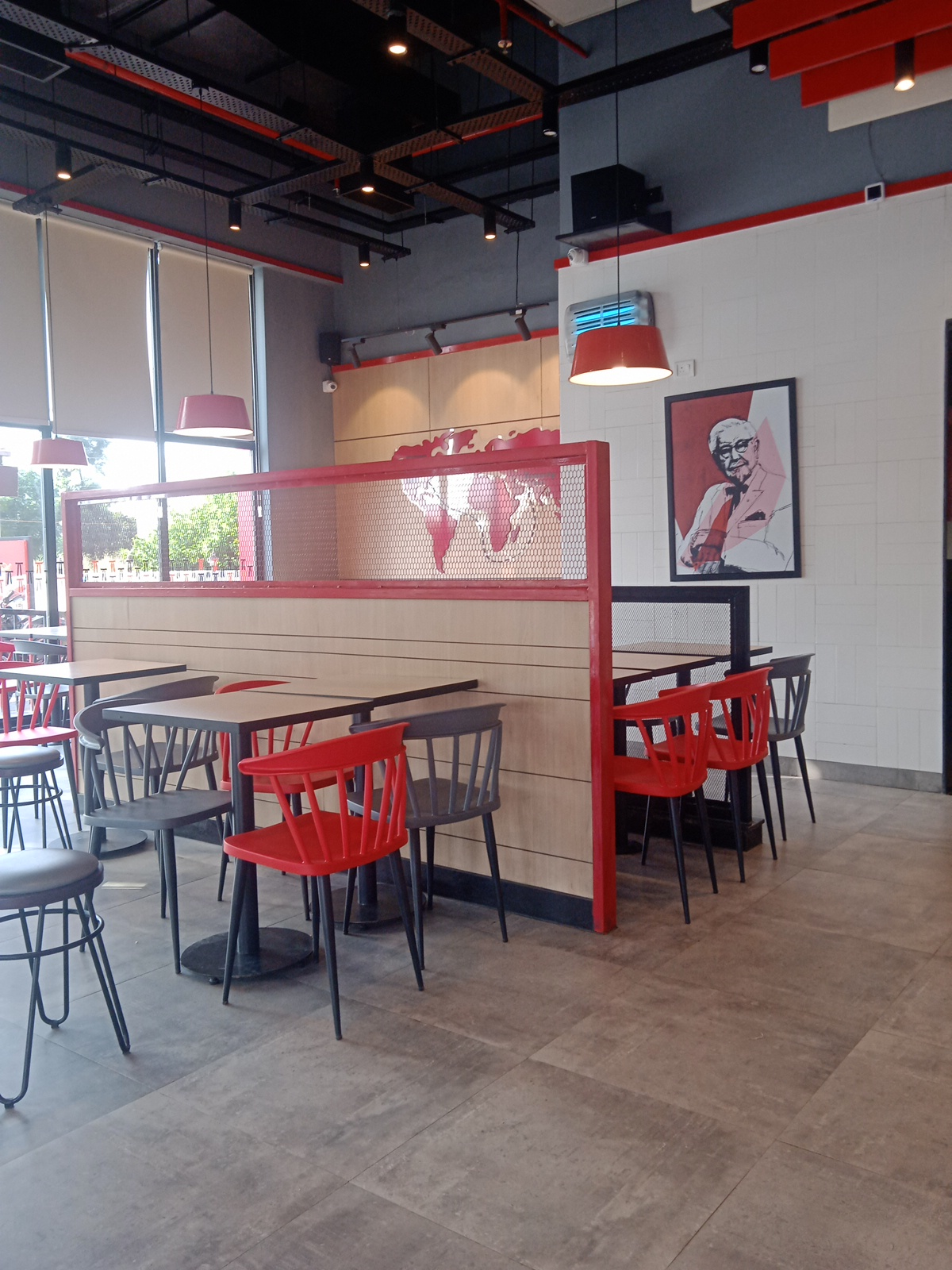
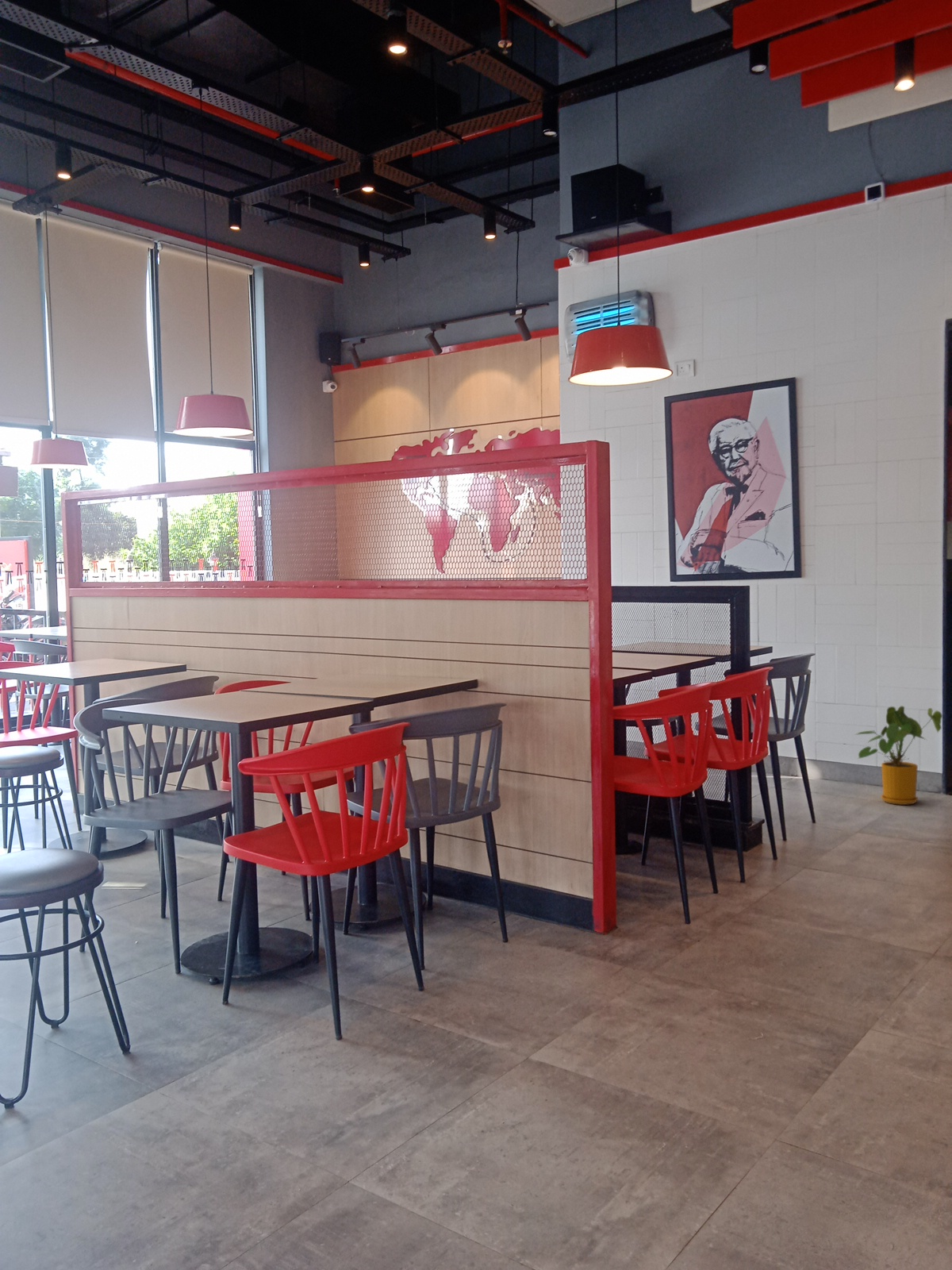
+ house plant (897, 754)
